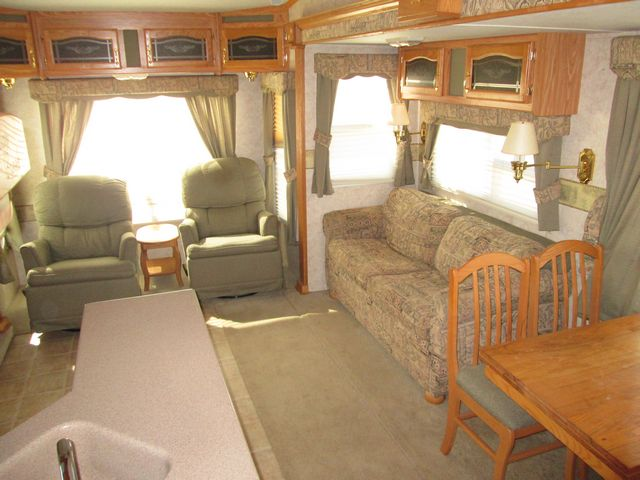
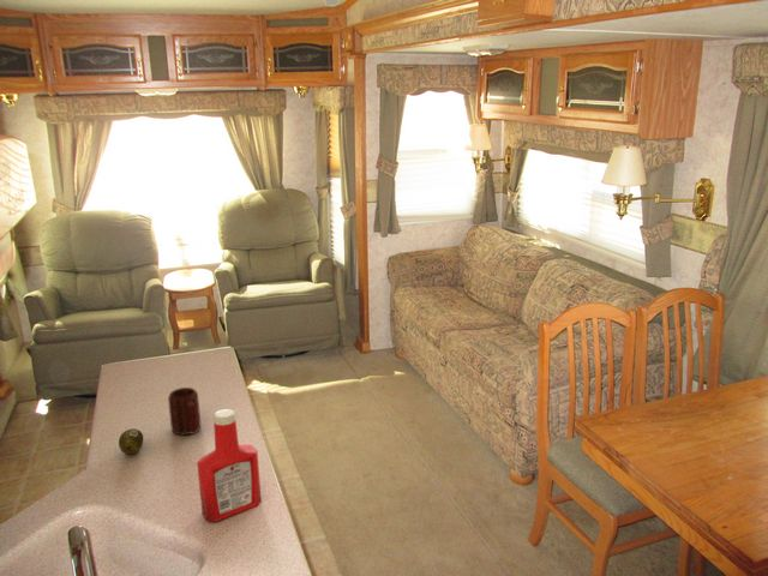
+ mug (185, 413)
+ fruit (131, 440)
+ soap bottle (228, 461)
